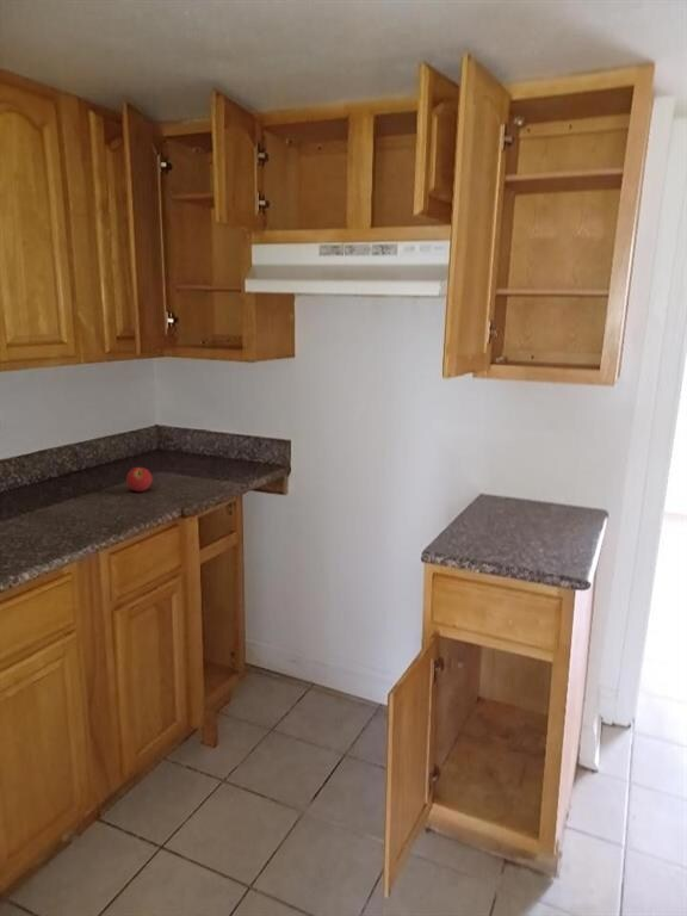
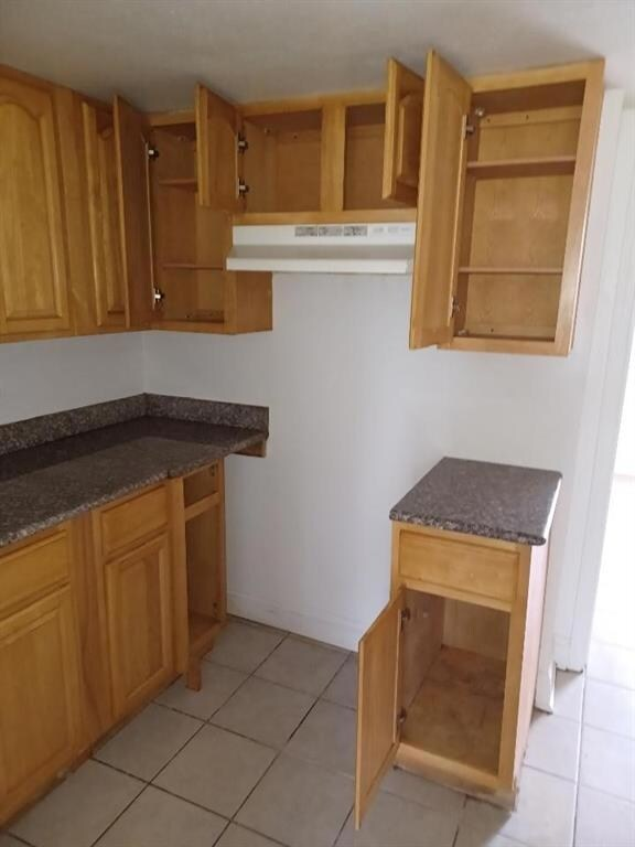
- fruit (140, 478)
